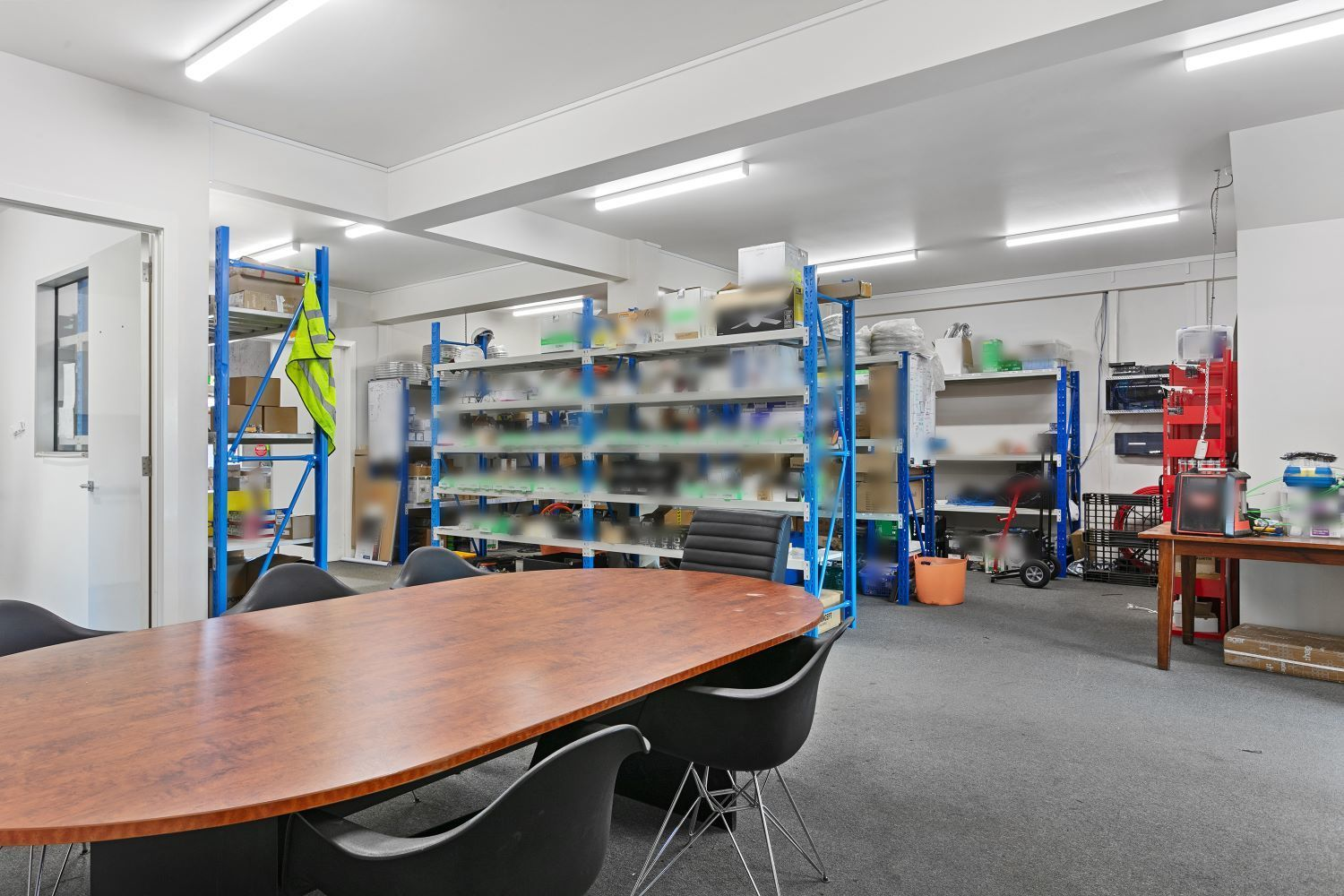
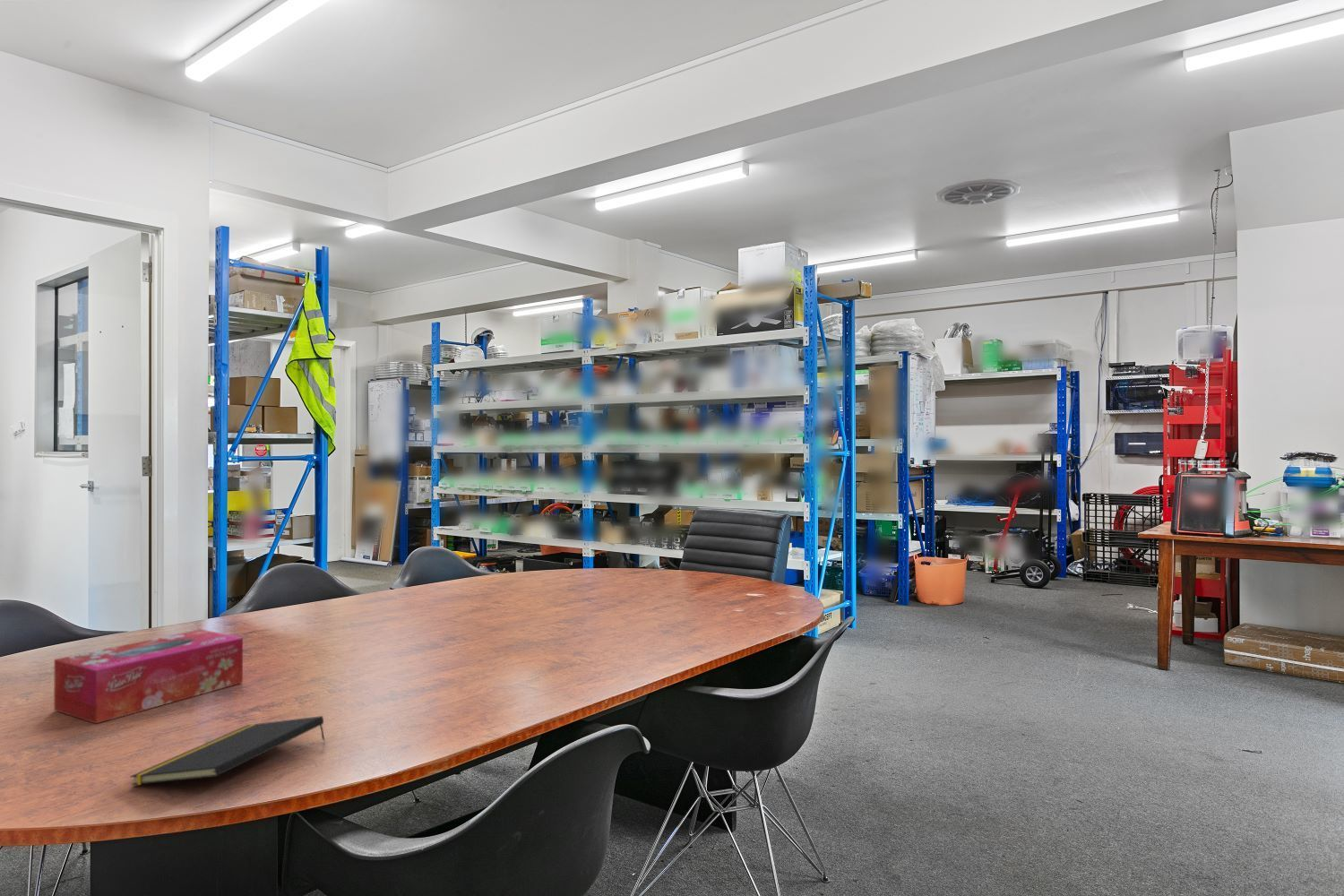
+ notepad (233, 748)
+ ceiling vent (977, 194)
+ tissue box (153, 671)
